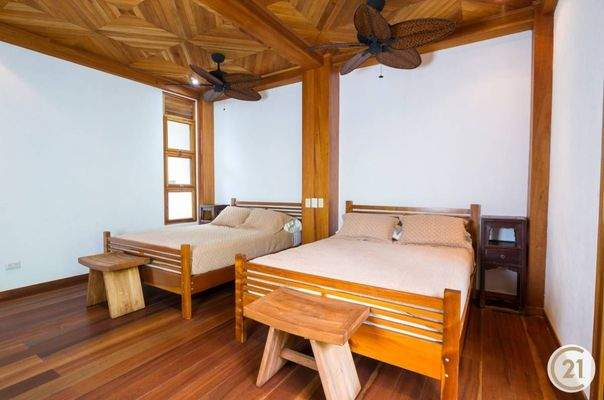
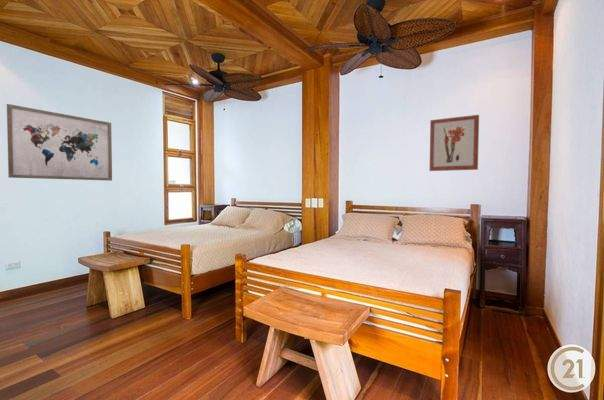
+ wall art (65, 147)
+ wall art (453, 144)
